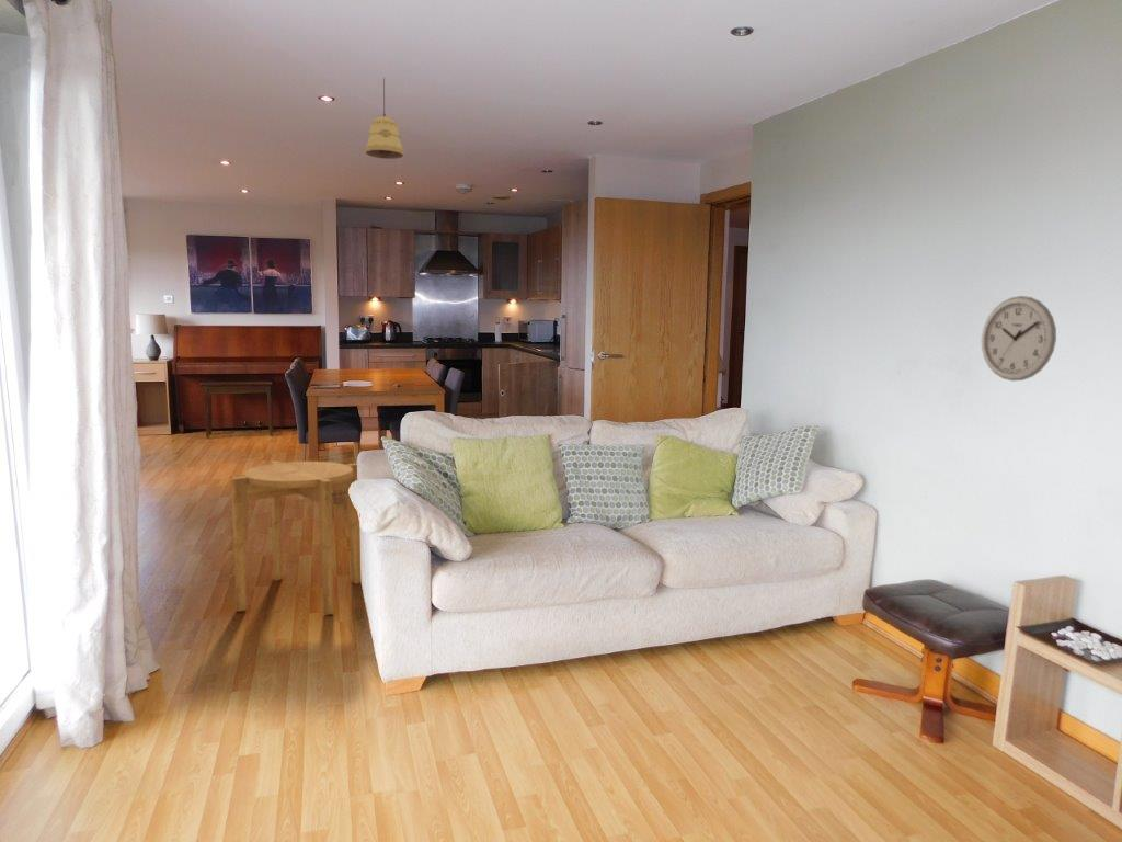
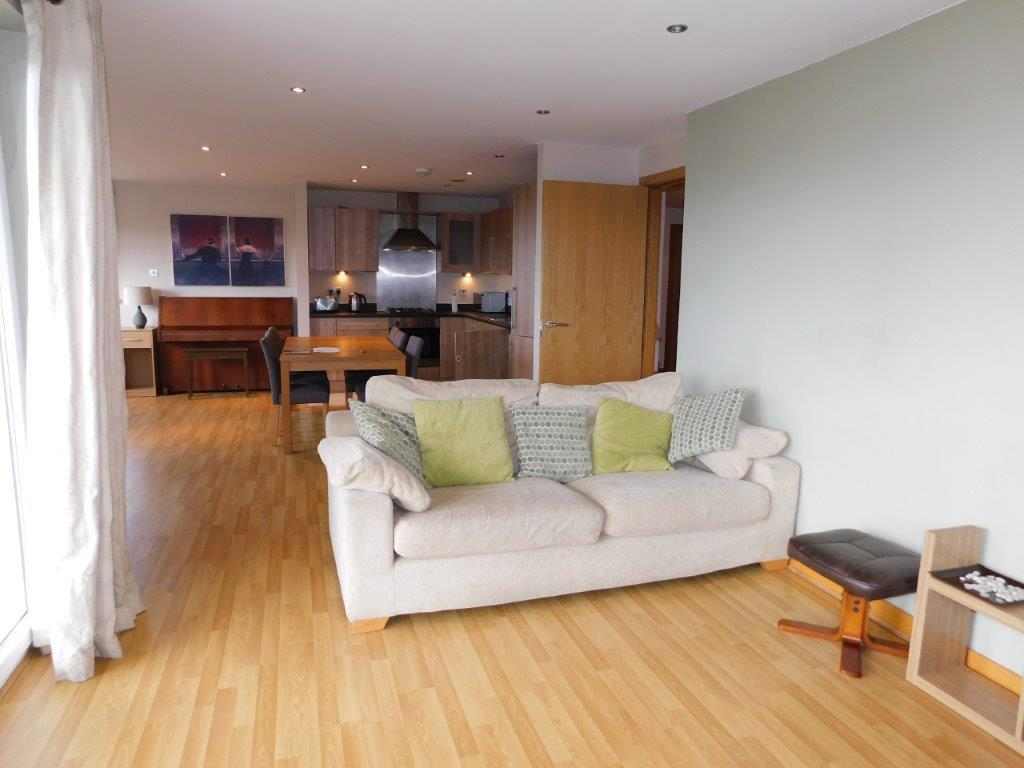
- side table (282, 533)
- wall clock (1015, 338)
- pendant light (383, 117)
